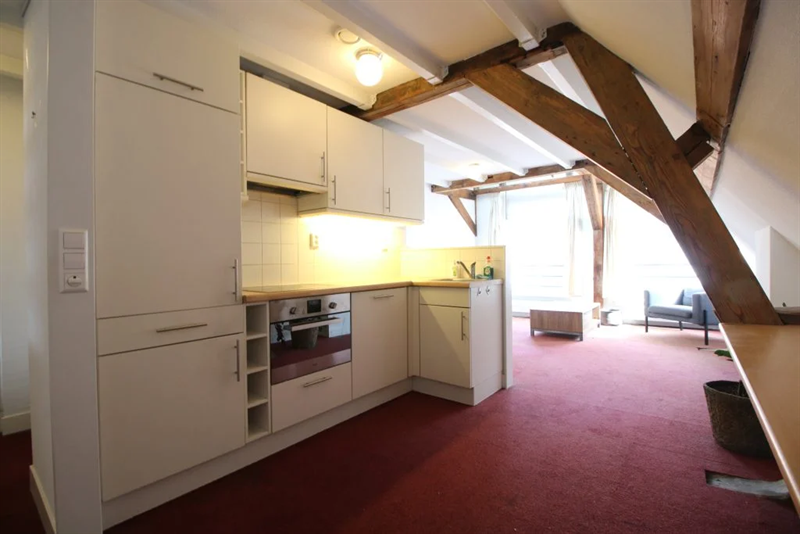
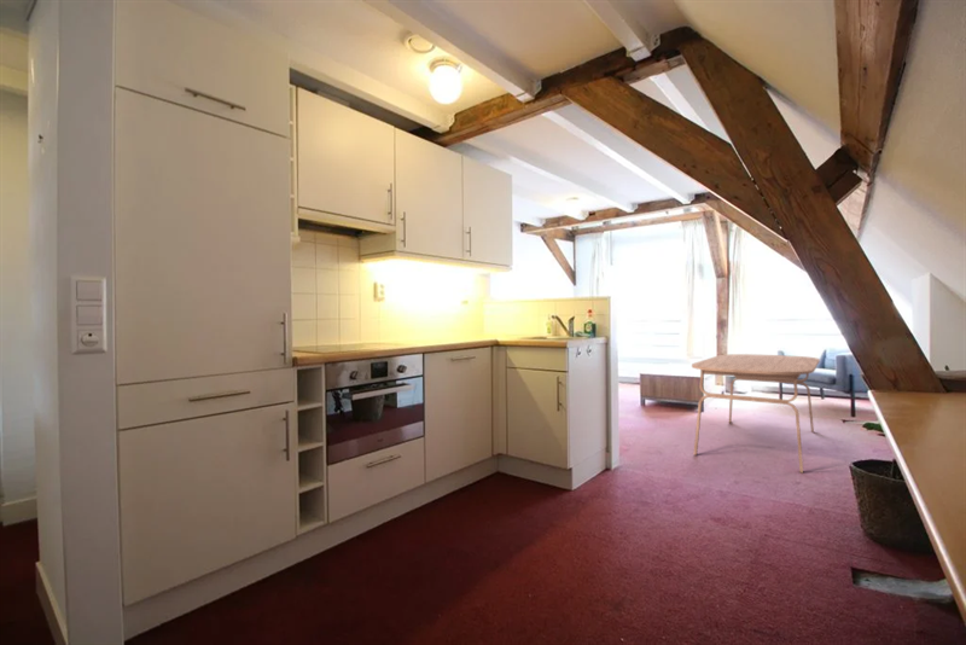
+ dining table (758, 401)
